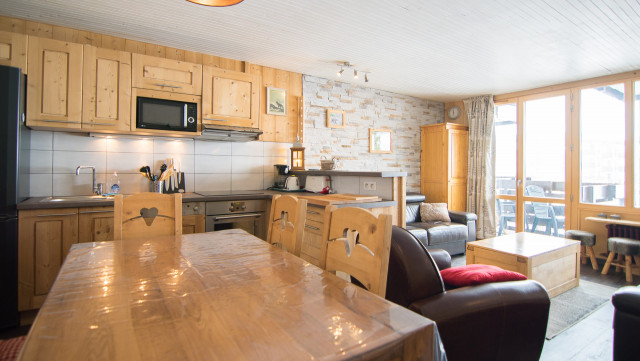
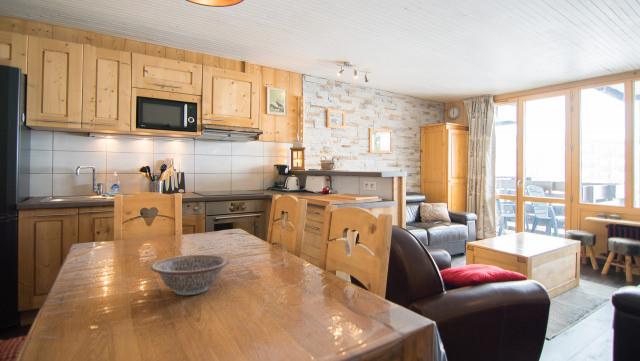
+ decorative bowl (191, 276)
